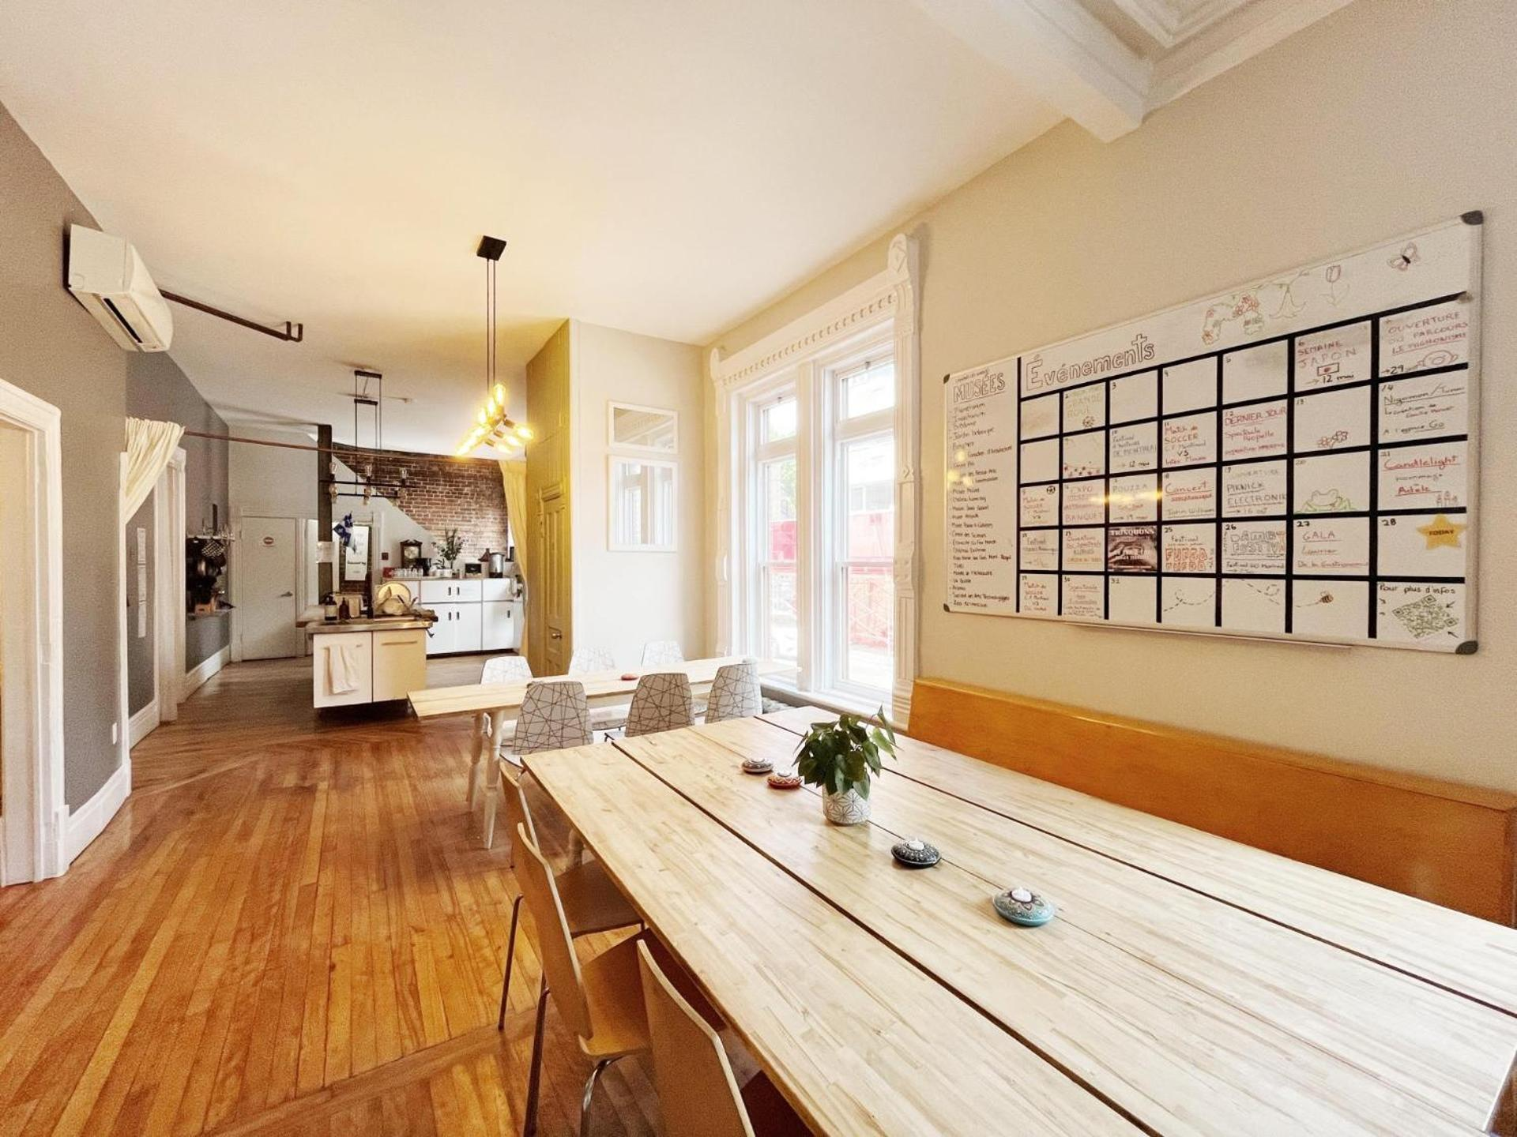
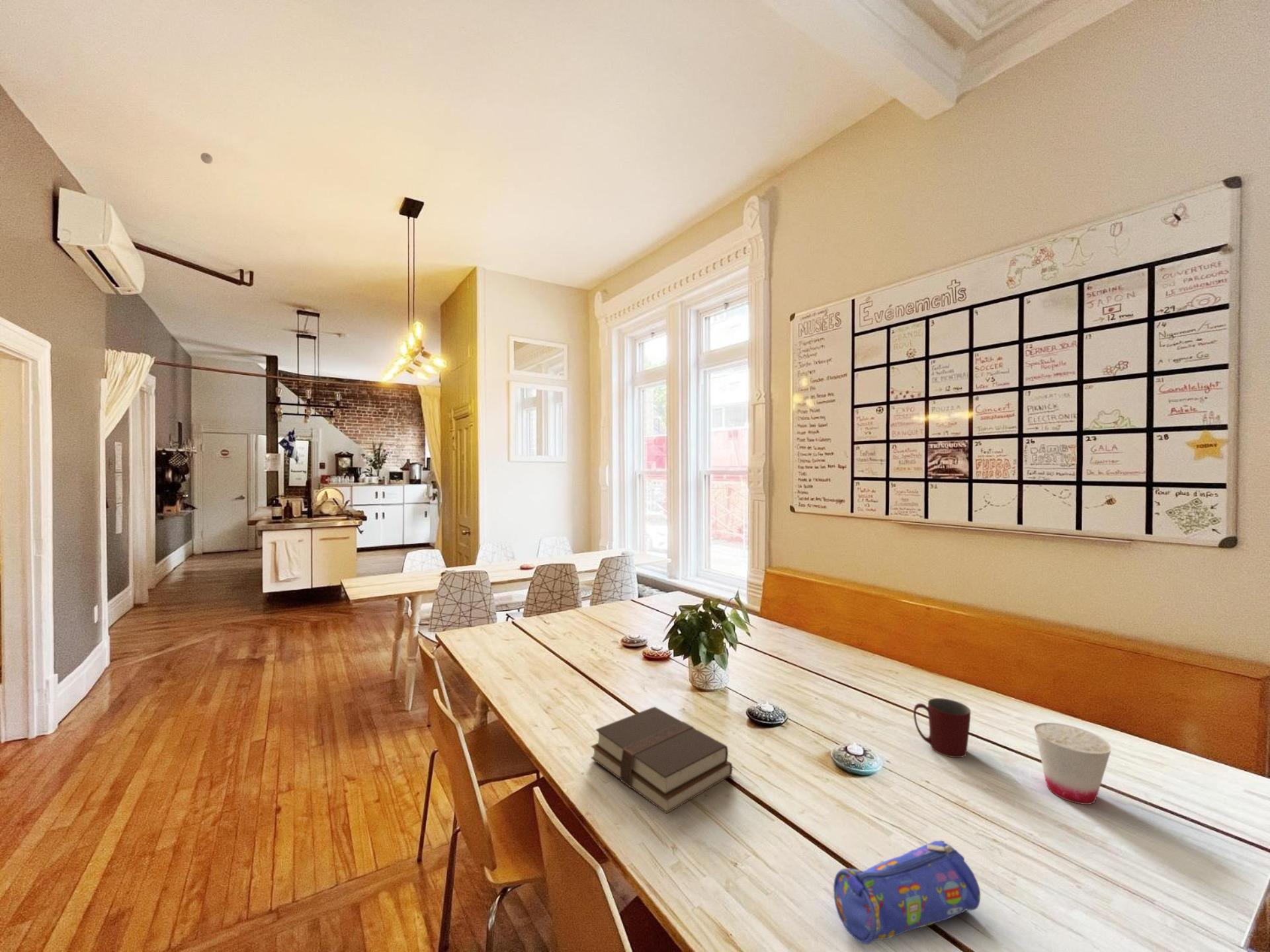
+ pencil case (908, 887)
+ cup (1071, 765)
+ eyeball (206, 158)
+ bible (659, 751)
+ mug (941, 727)
